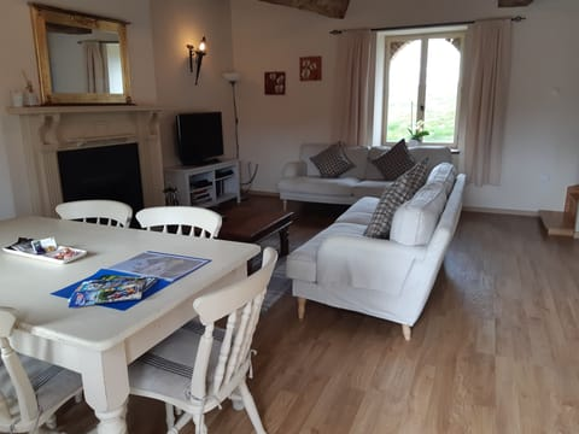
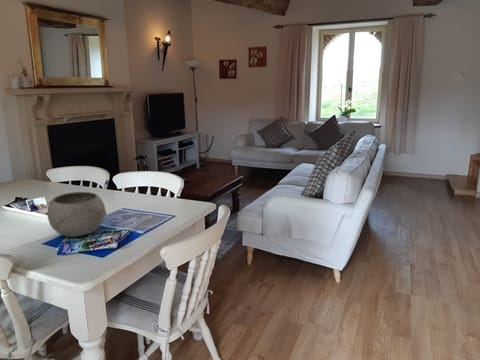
+ bowl (77, 215)
